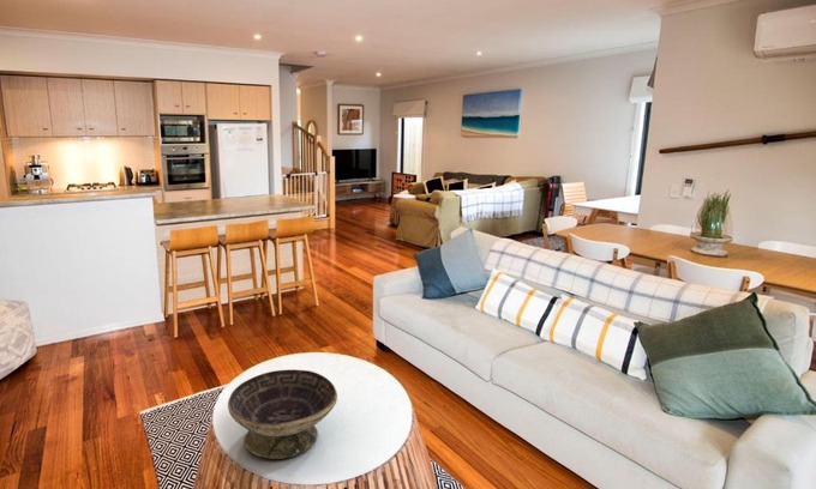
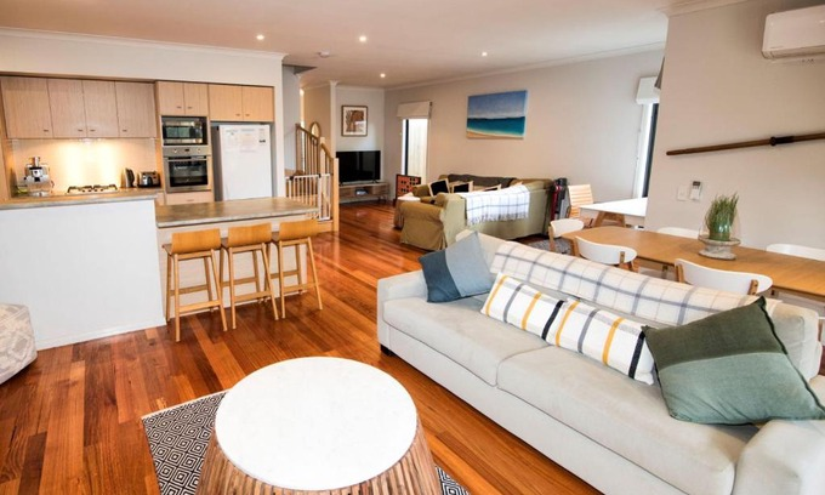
- decorative bowl (284, 415)
